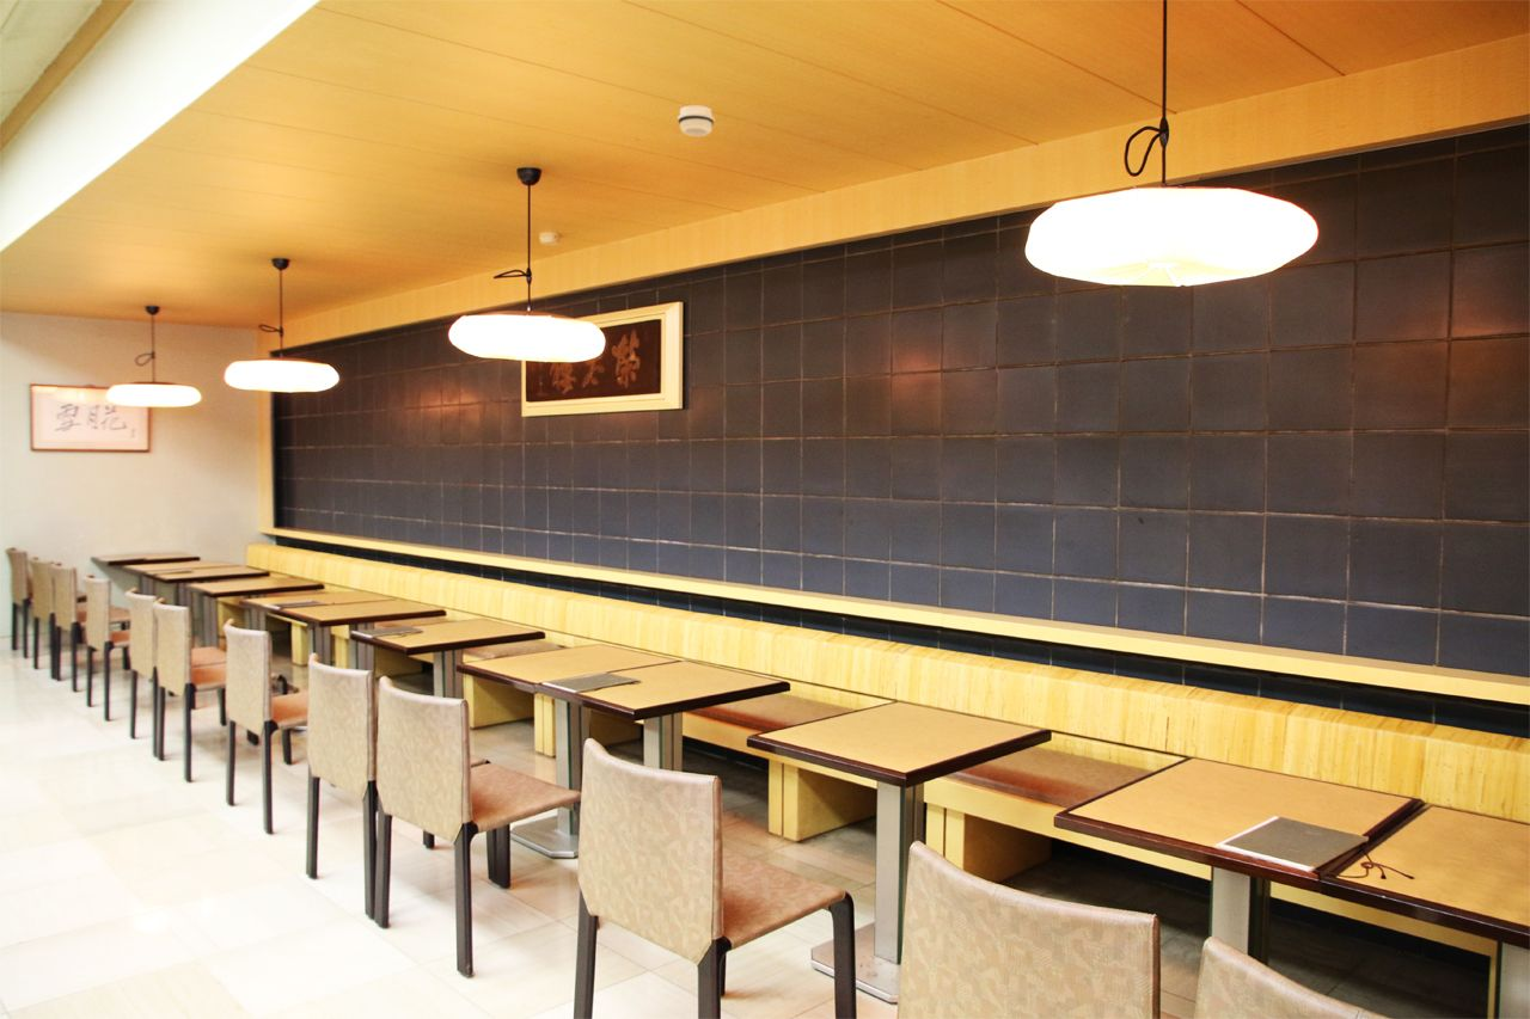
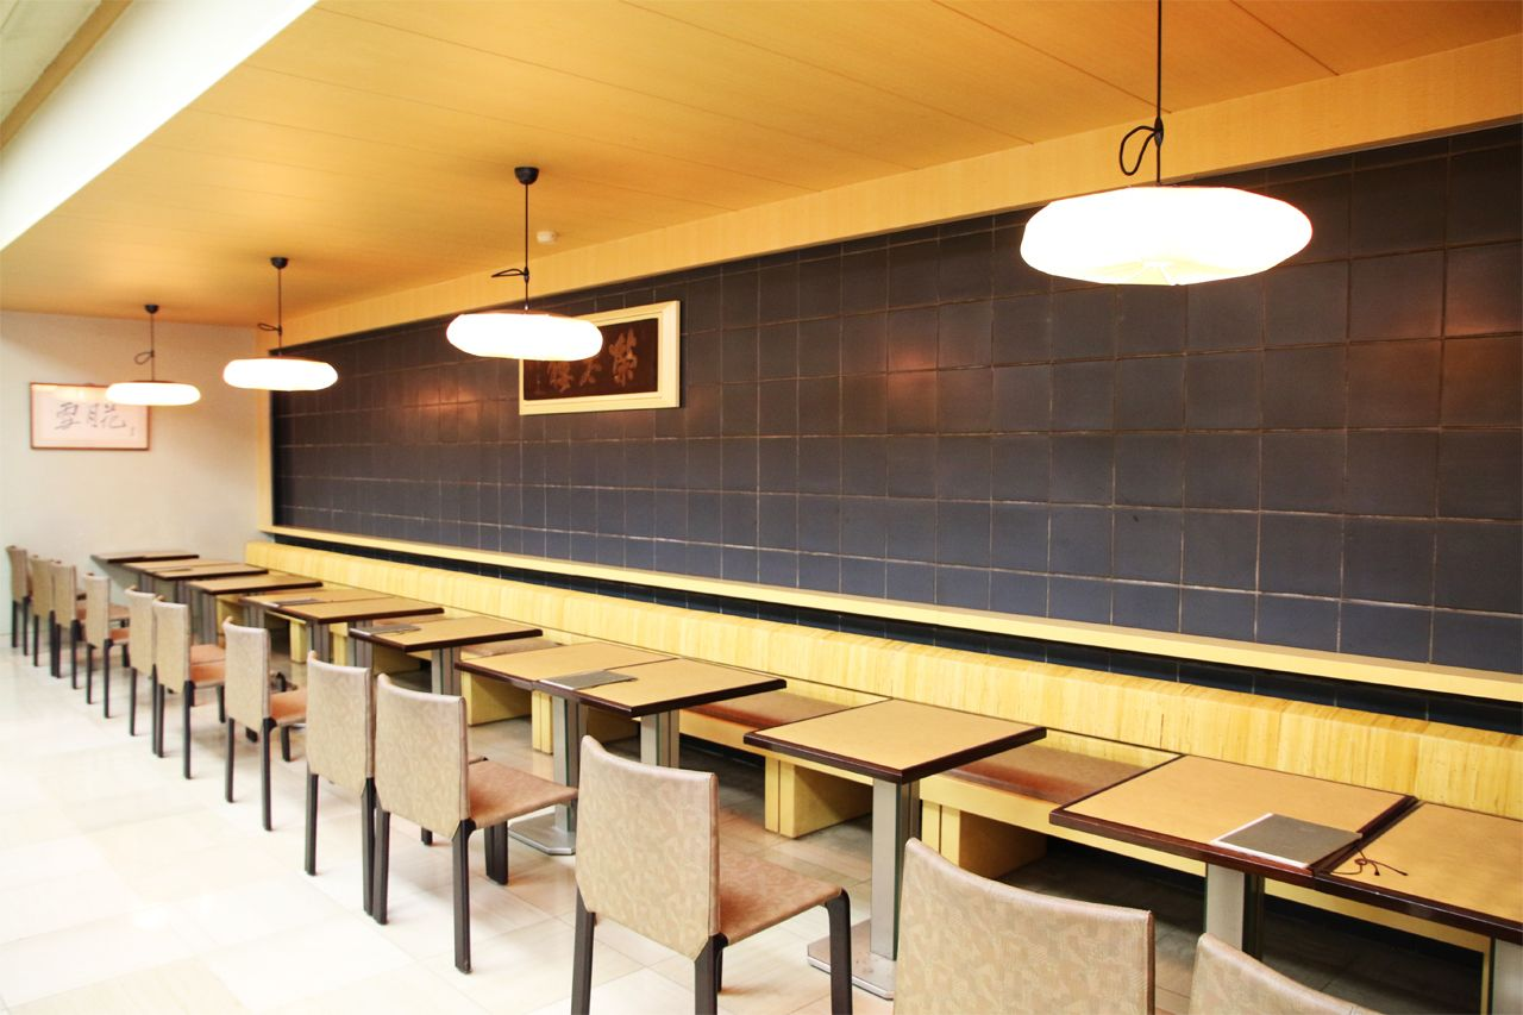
- smoke detector (696, 121)
